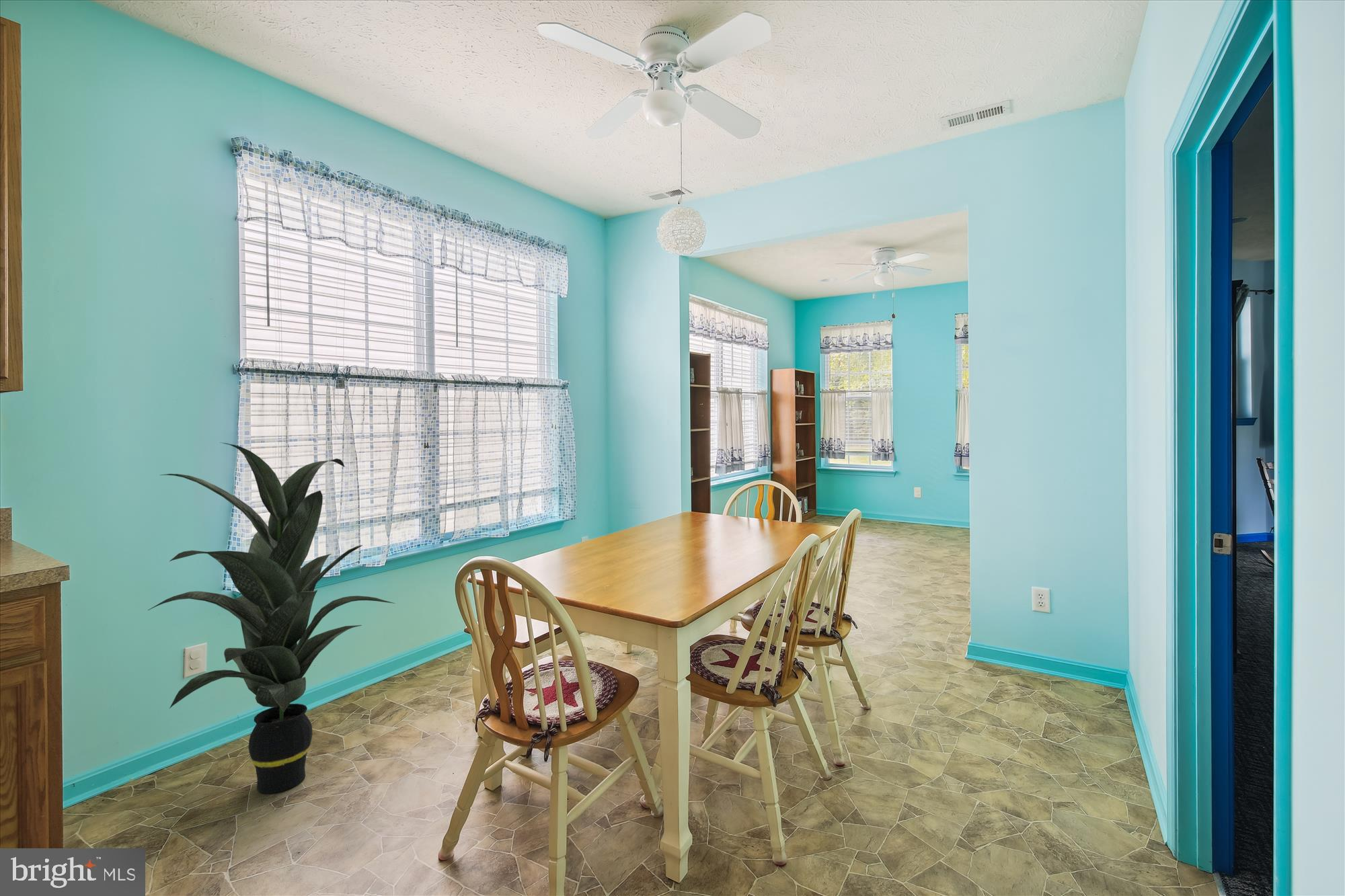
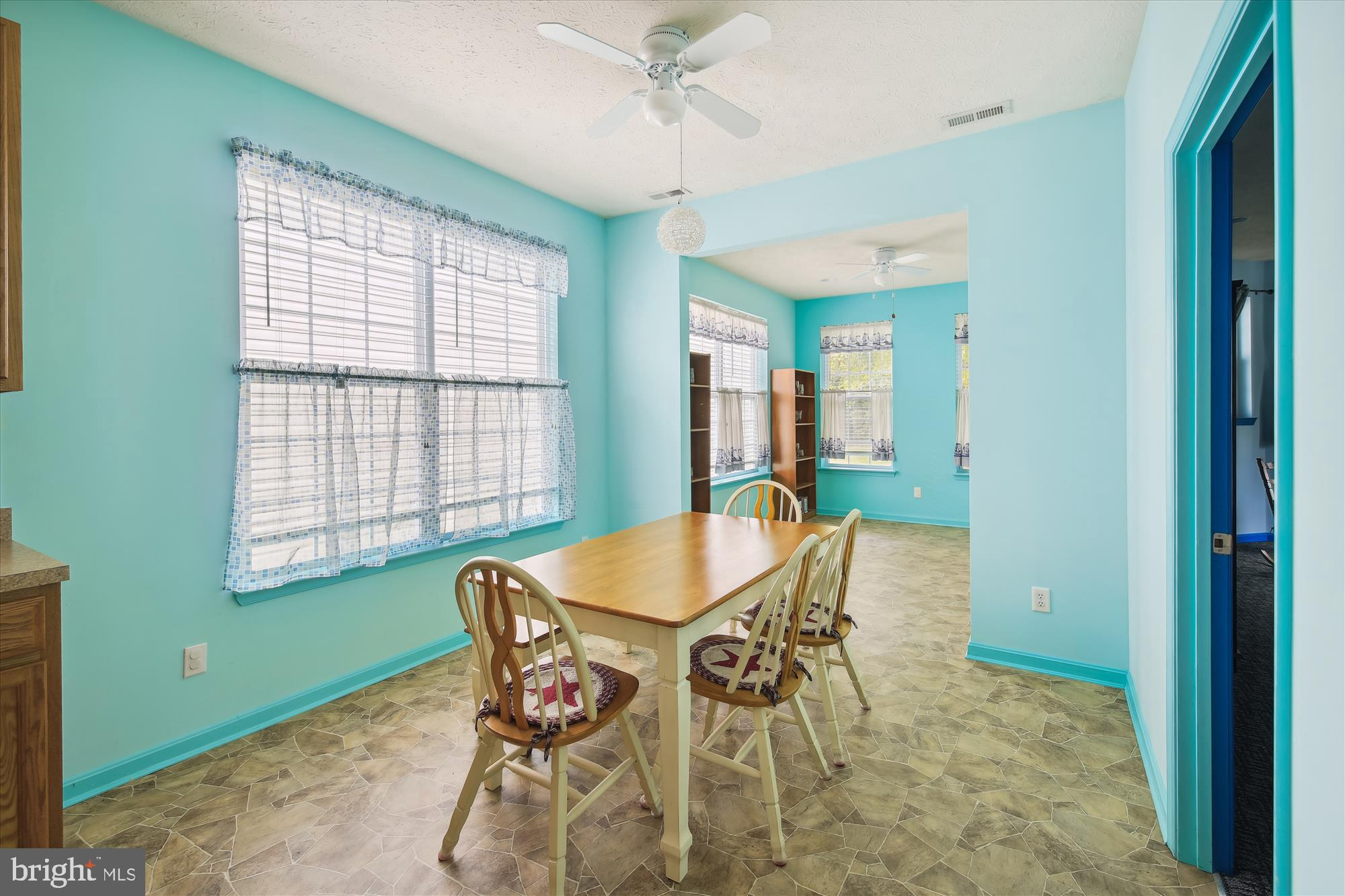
- indoor plant (263, 614)
